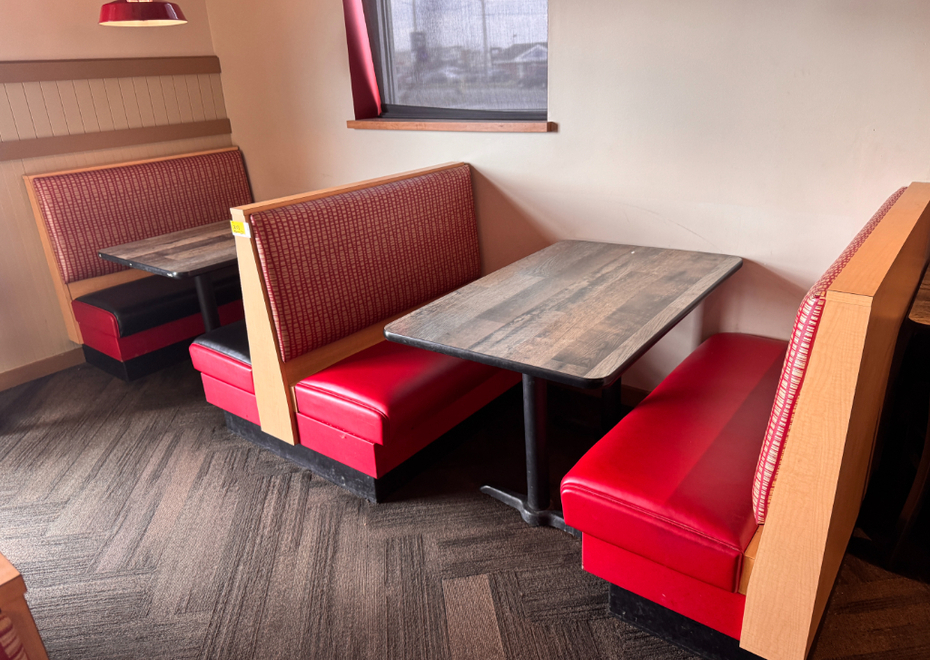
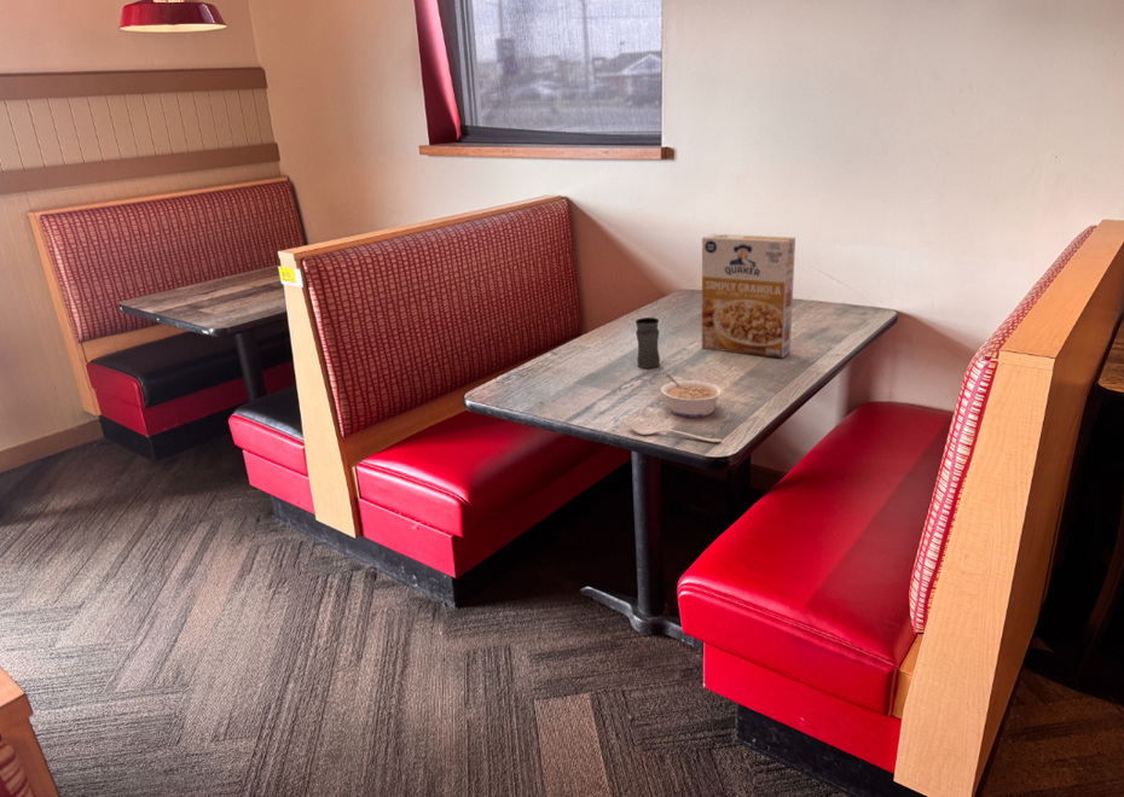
+ jar (648, 342)
+ legume (689, 397)
+ cereal box (746, 295)
+ spoon (673, 431)
